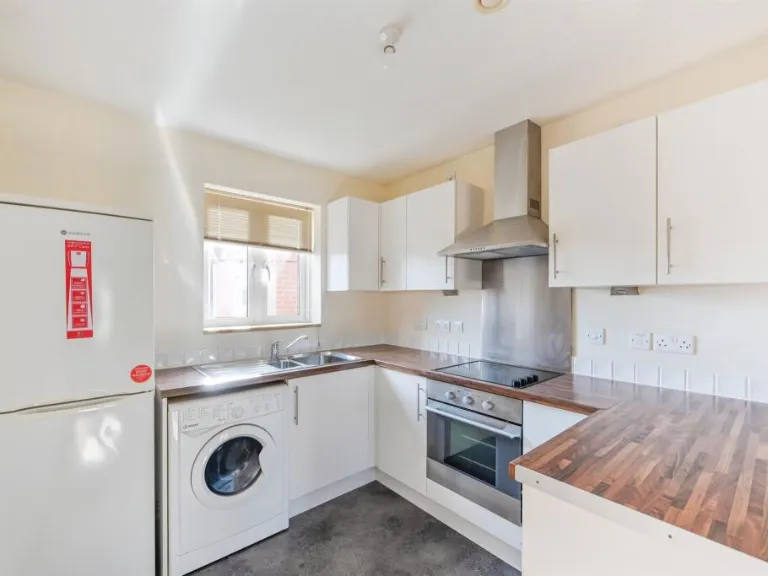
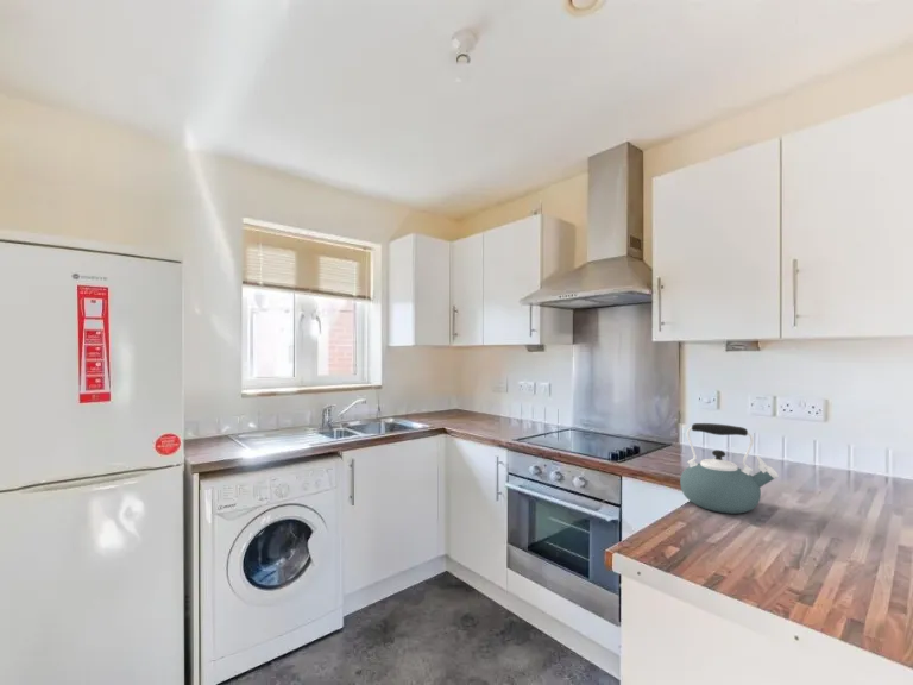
+ kettle (726, 465)
